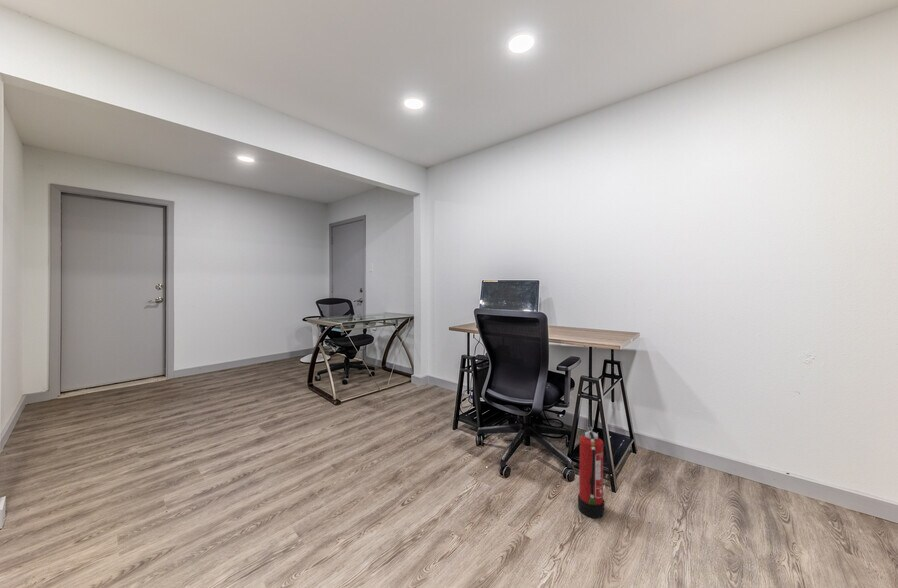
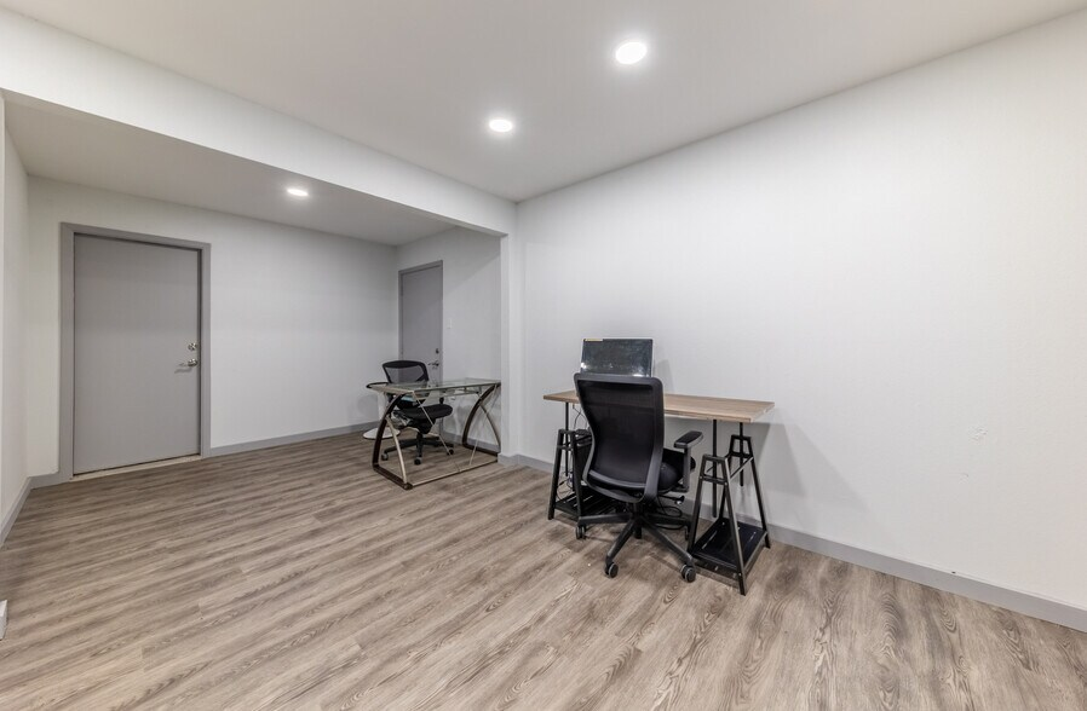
- fire extinguisher (591, 467)
